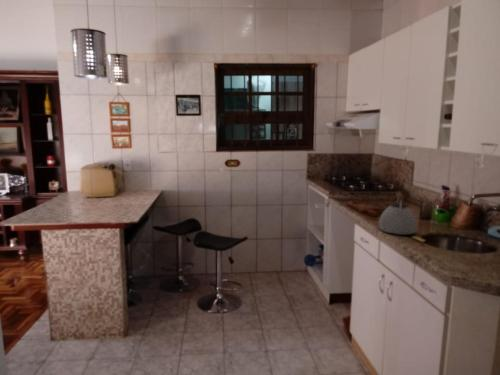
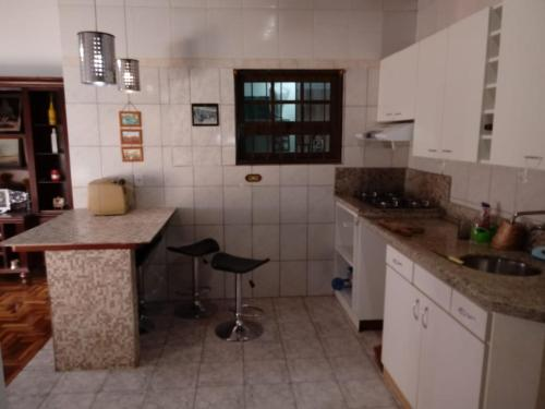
- kettle (397, 210)
